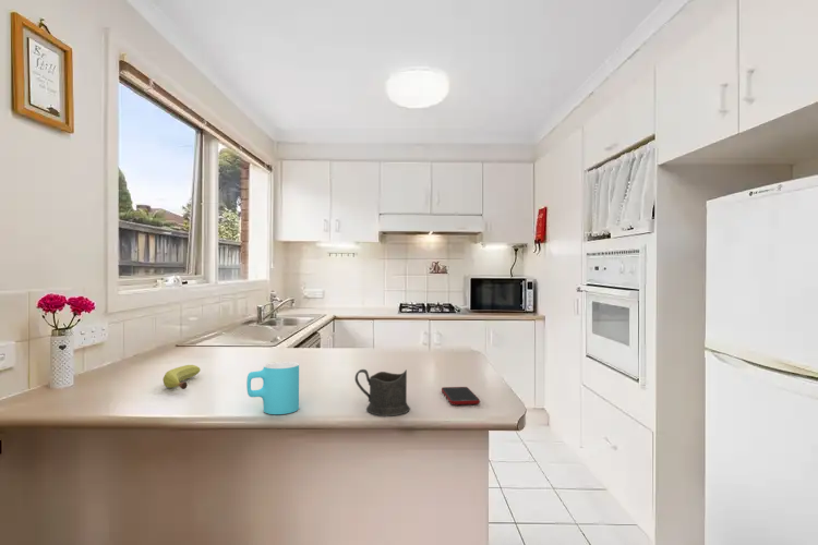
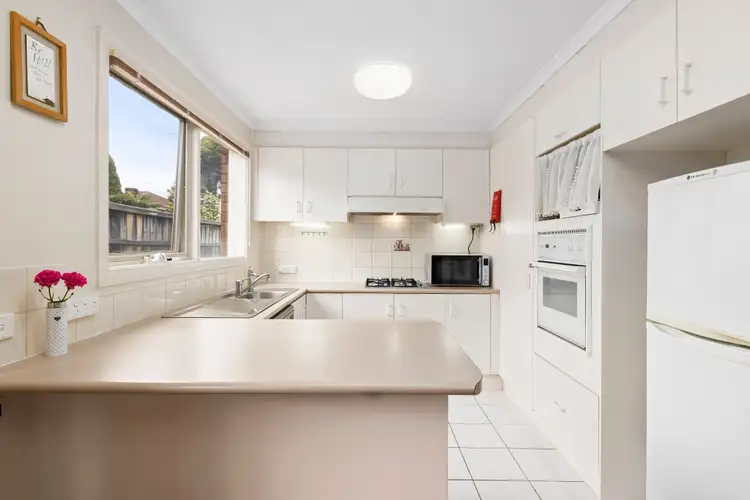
- cup (382, 388)
- fruit (185, 375)
- cup (274, 387)
- cell phone (459, 395)
